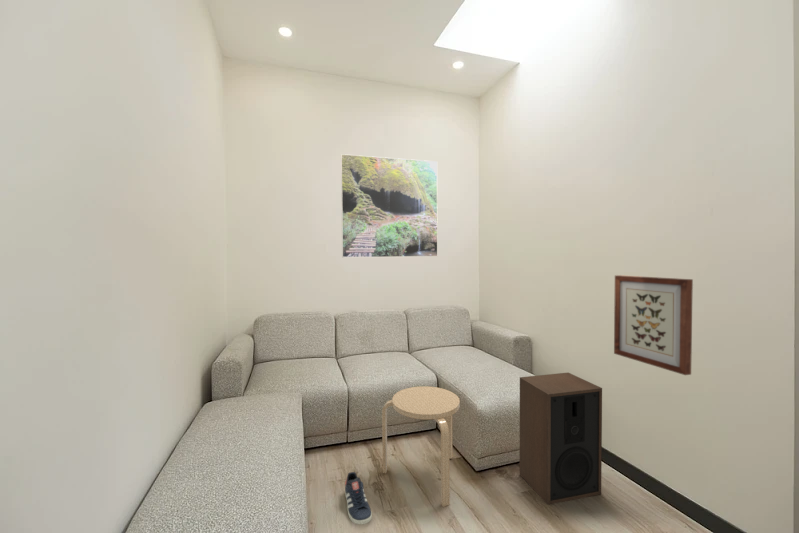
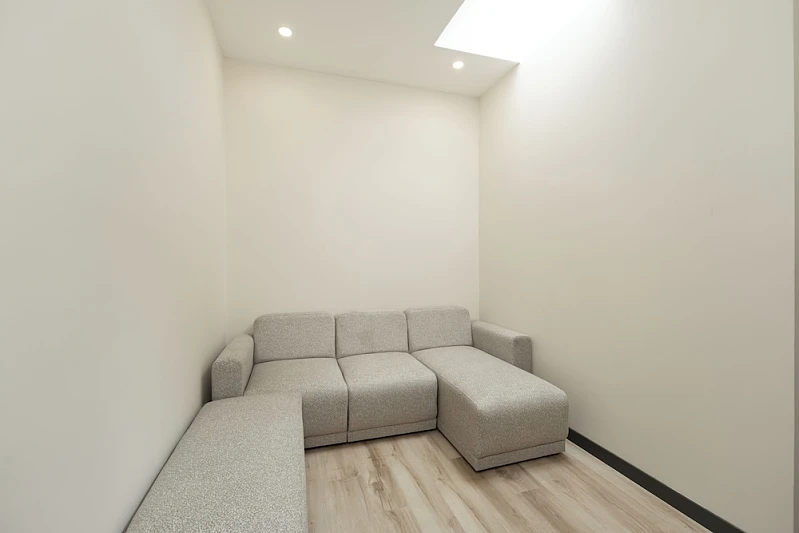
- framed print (391, 207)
- stool (441, 440)
- sneaker (356, 495)
- speaker (558, 433)
- wall art (649, 320)
